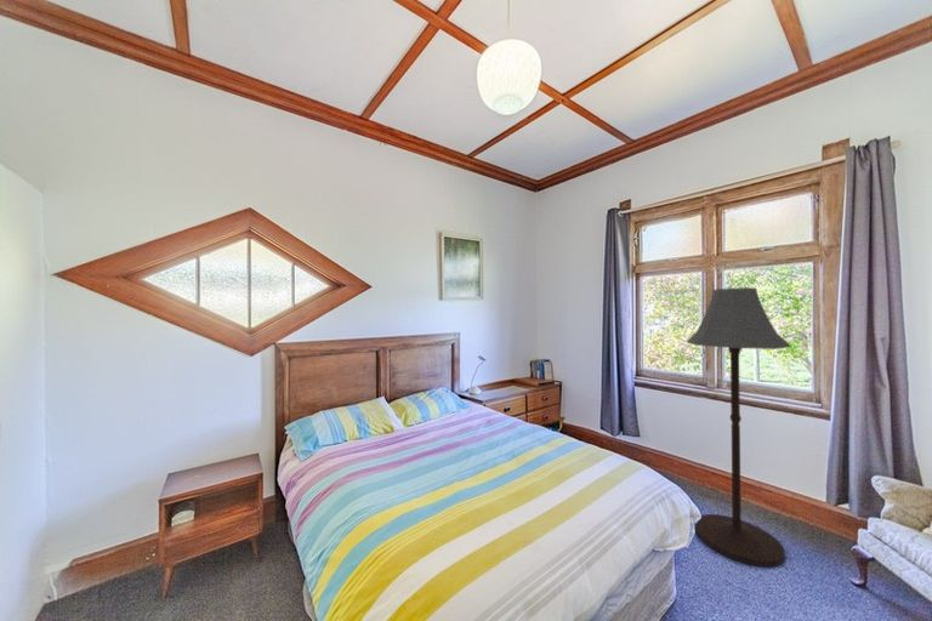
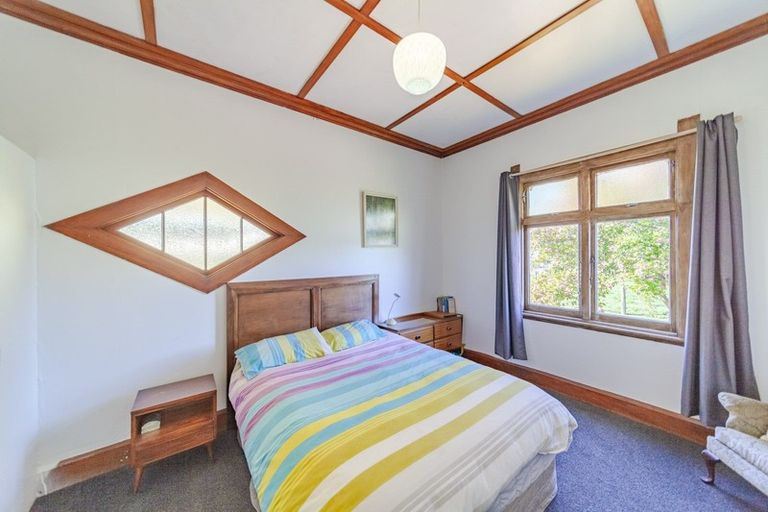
- floor lamp (735, 414)
